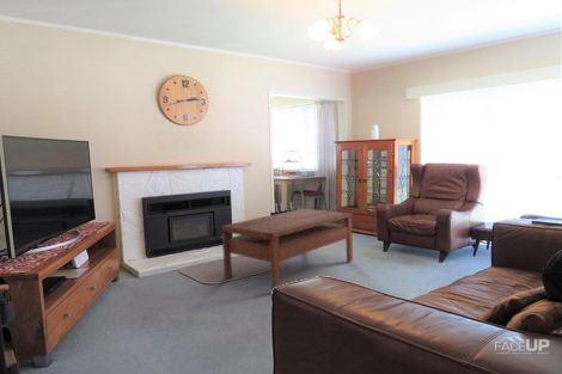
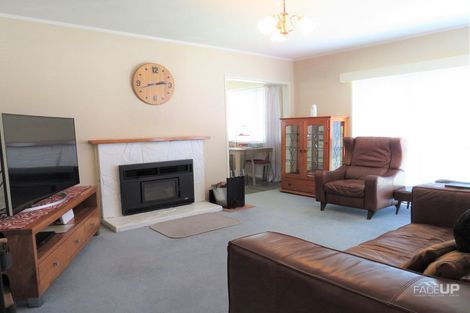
- coffee table (291, 244)
